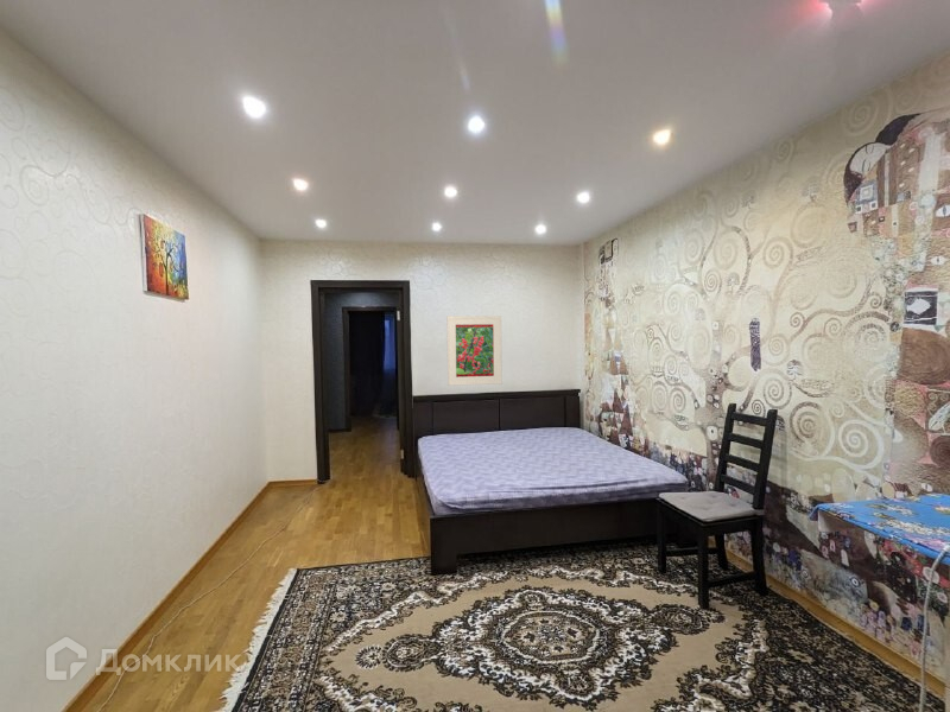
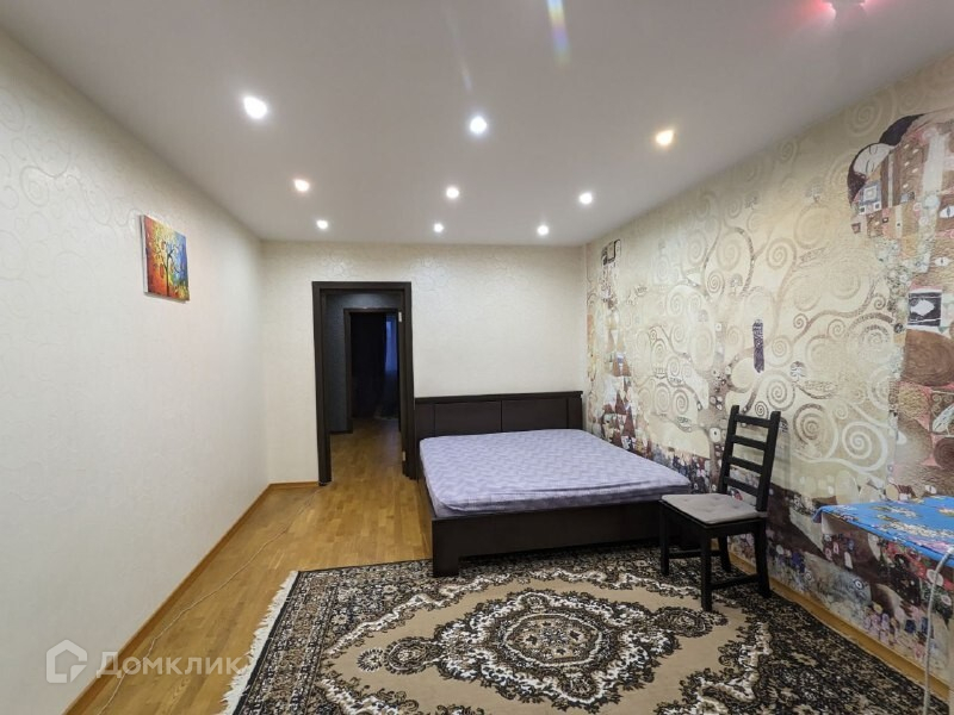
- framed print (474, 350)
